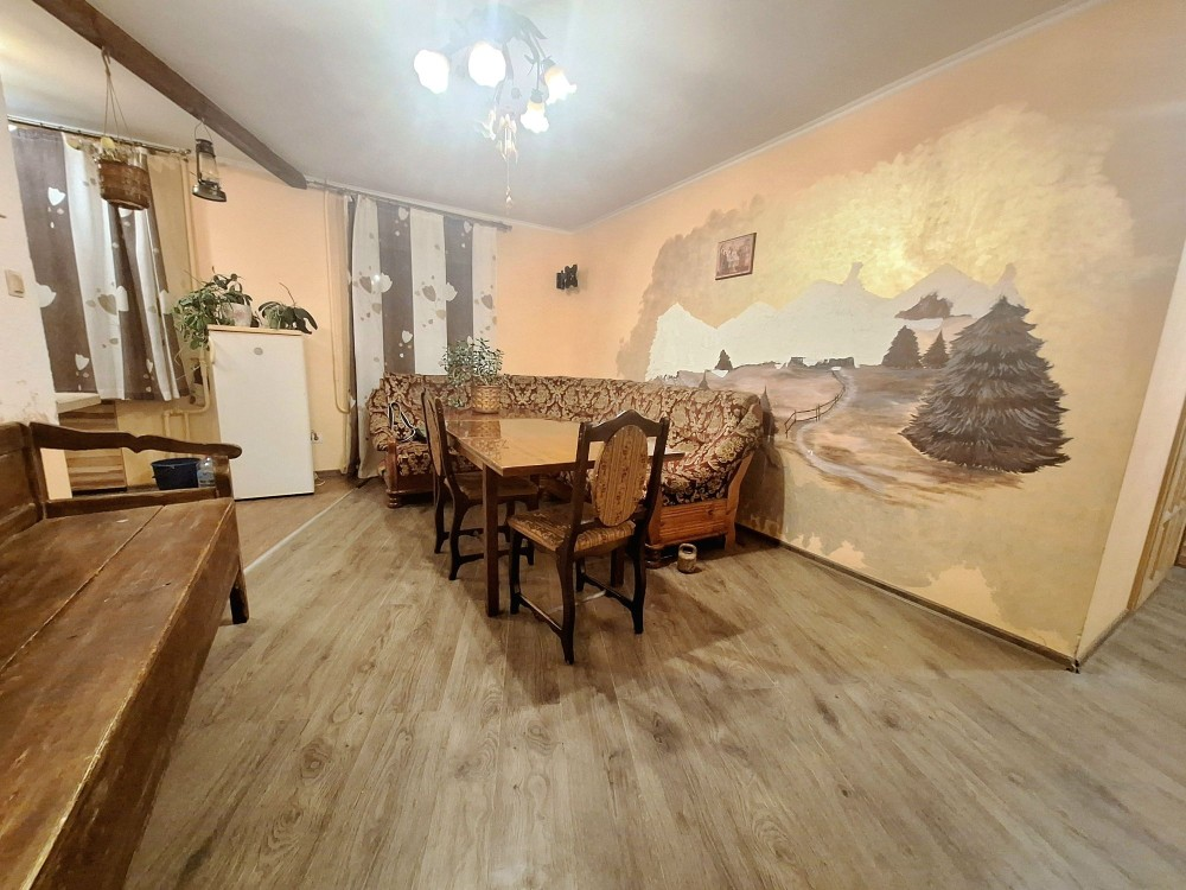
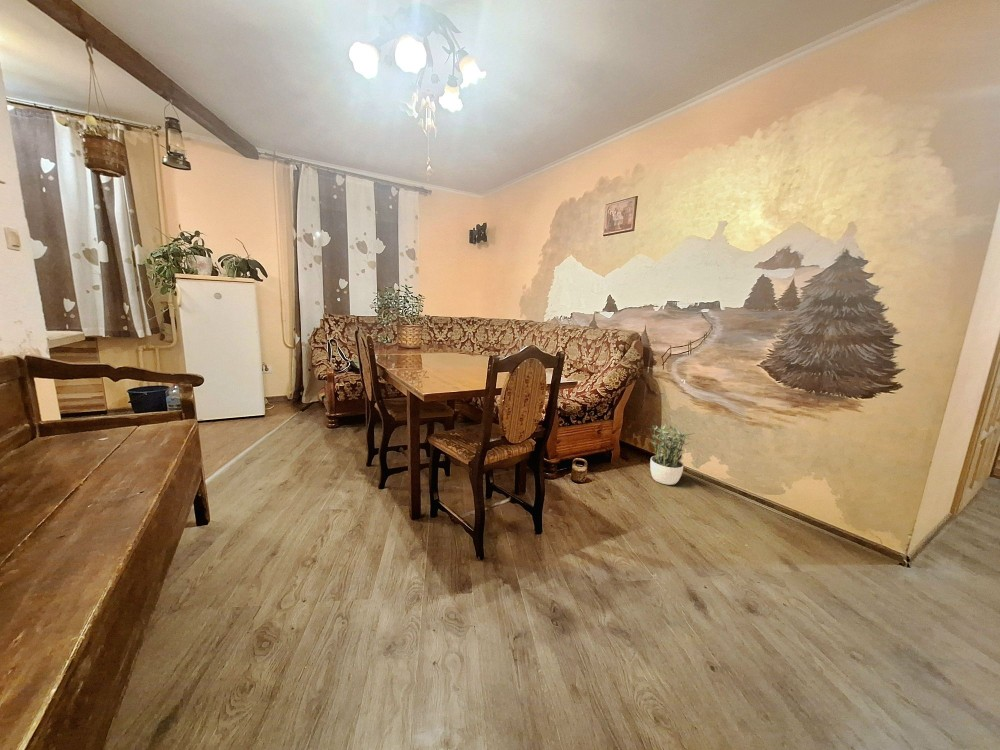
+ potted plant (666, 451)
